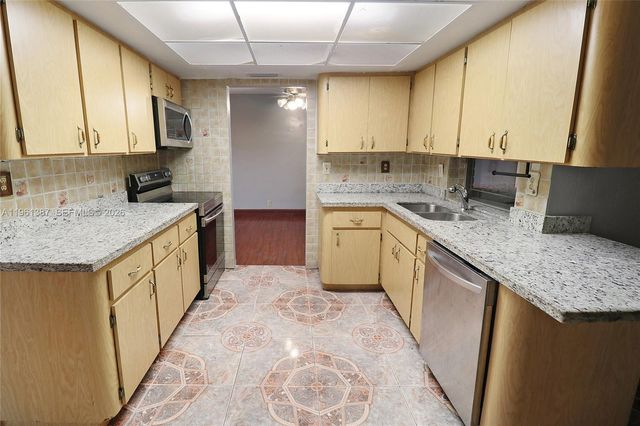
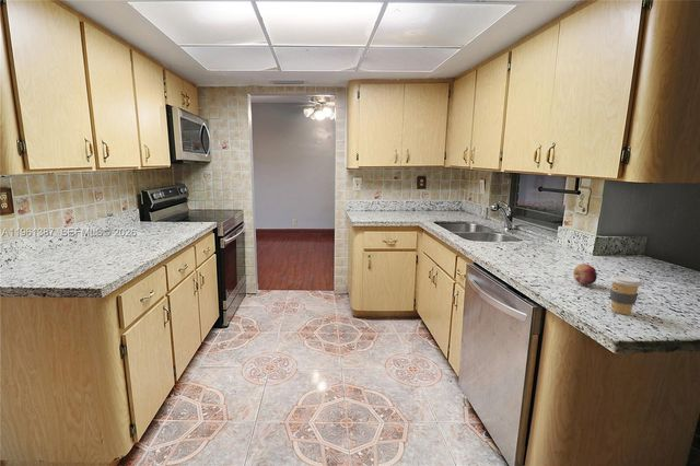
+ coffee cup (623, 294)
+ fruit (584, 273)
